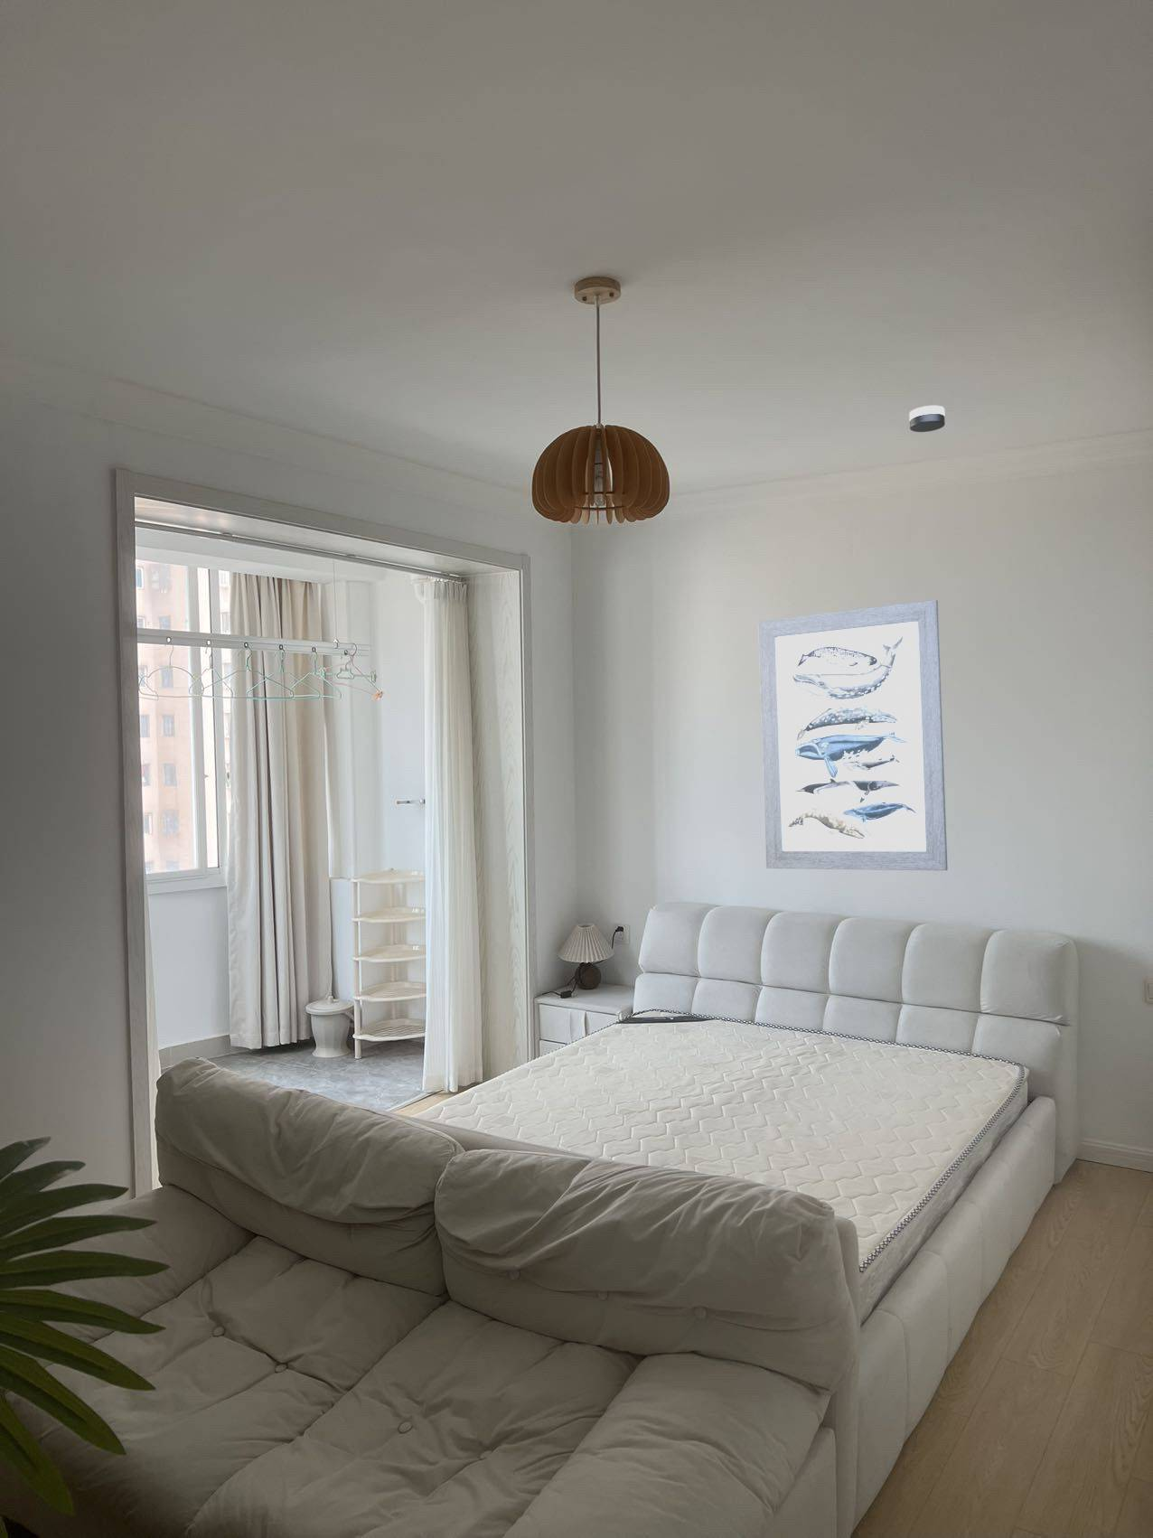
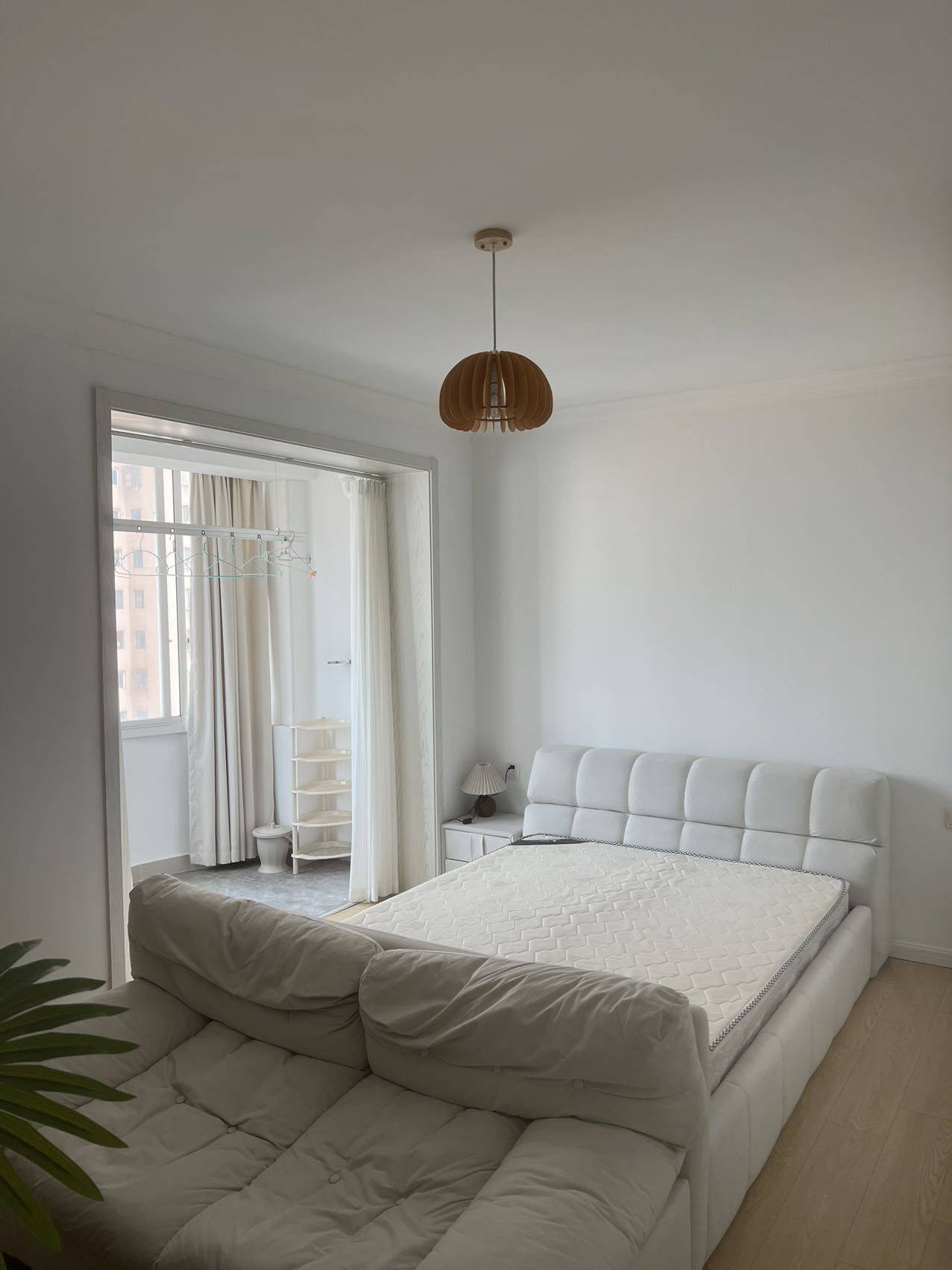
- wall art (848, 739)
- smoke detector (927, 418)
